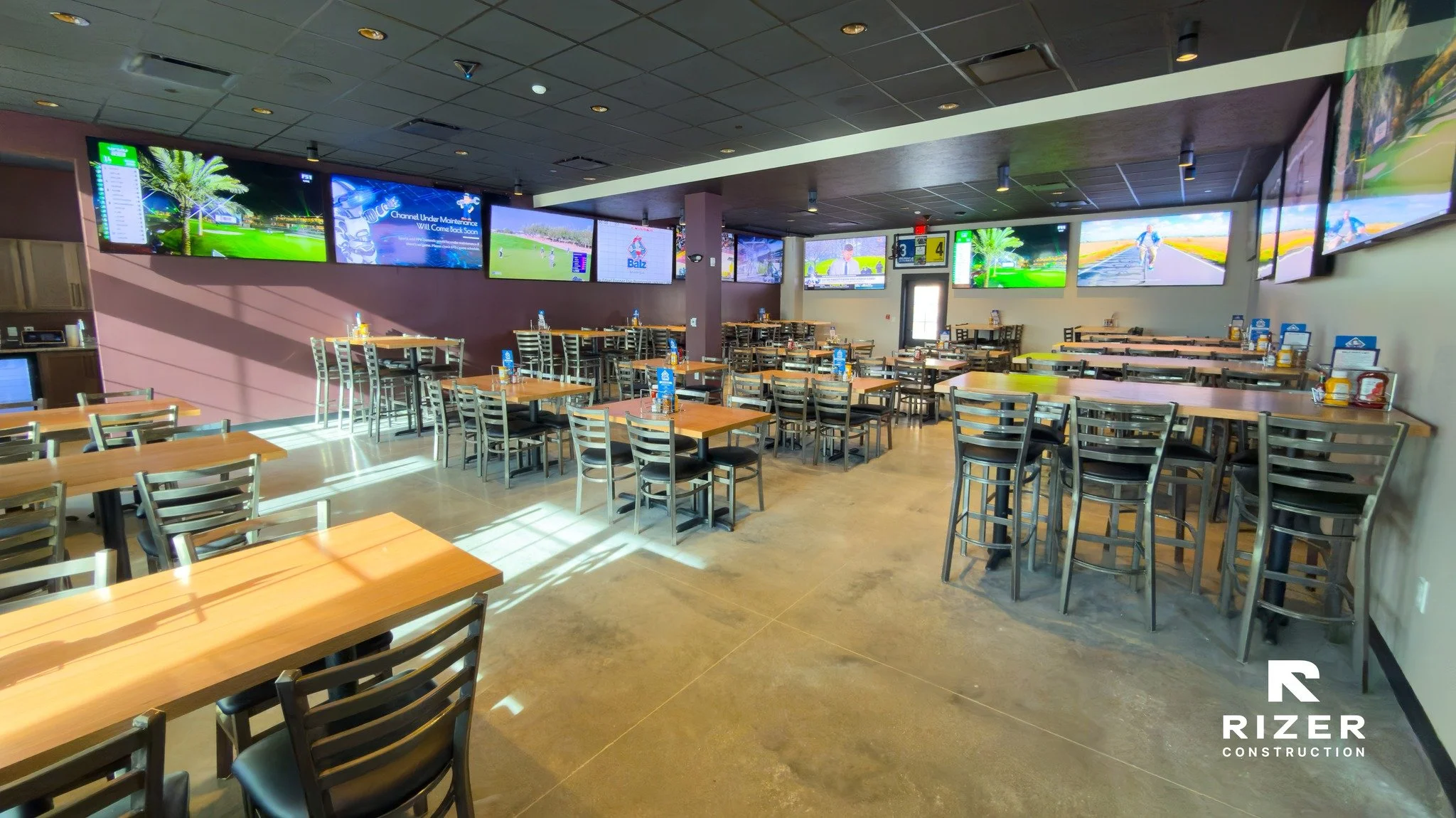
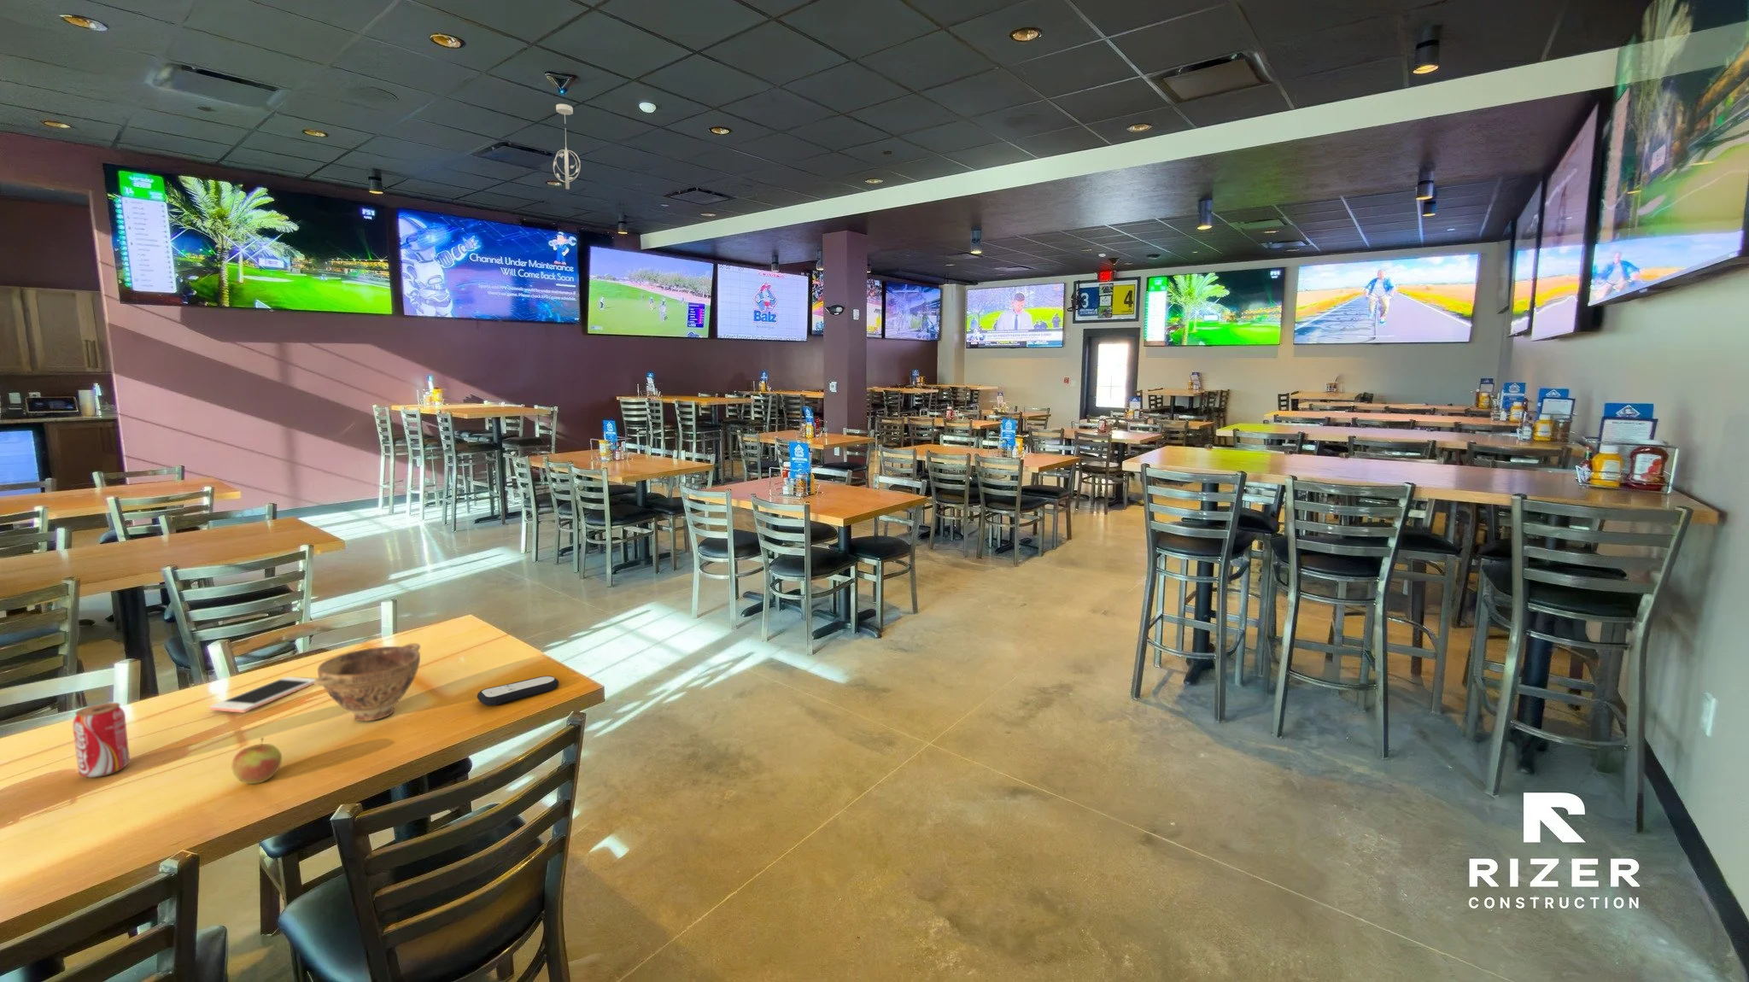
+ remote control (519, 689)
+ beverage can (101, 740)
+ pendant light (566, 148)
+ cell phone (267, 694)
+ apple (257, 759)
+ bowl (371, 687)
